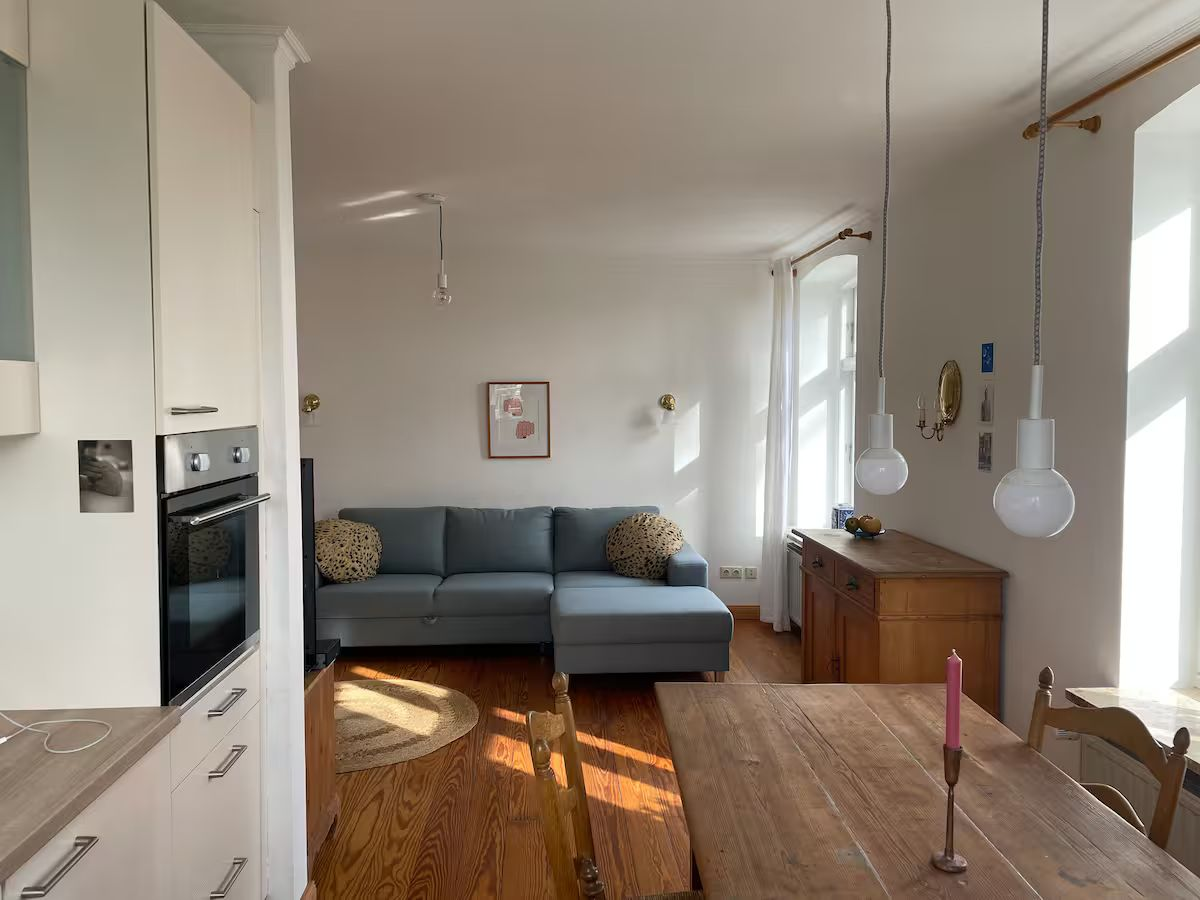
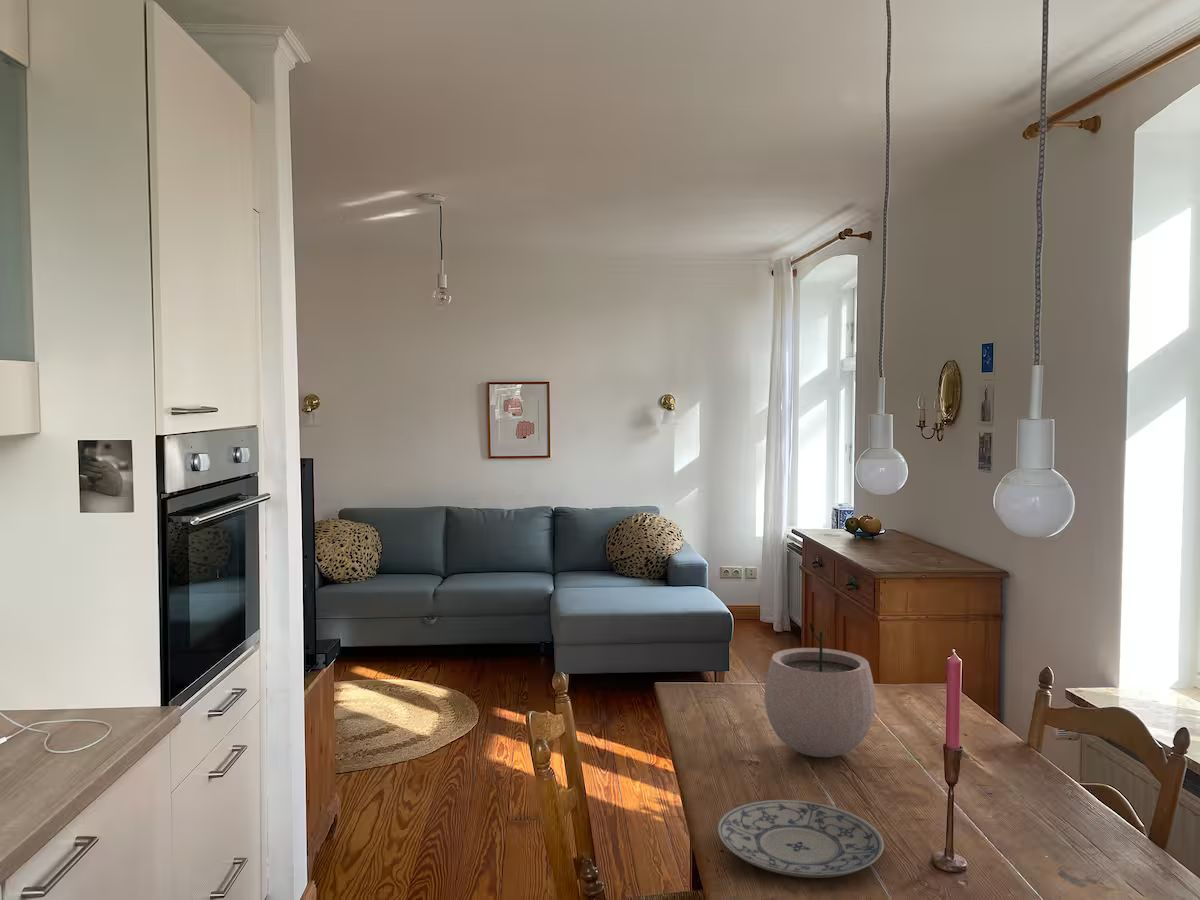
+ plate (798, 841)
+ plant pot (819, 685)
